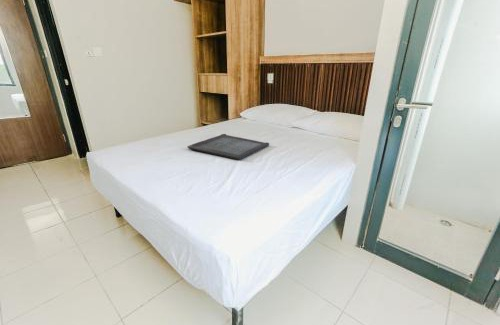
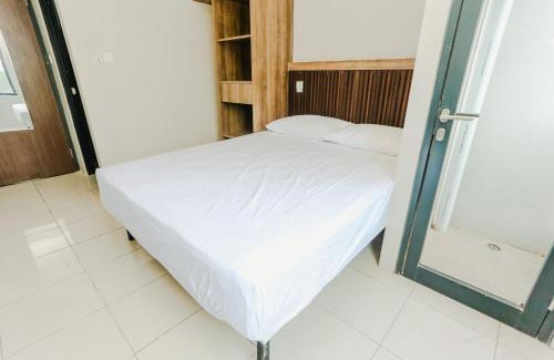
- serving tray (229, 145)
